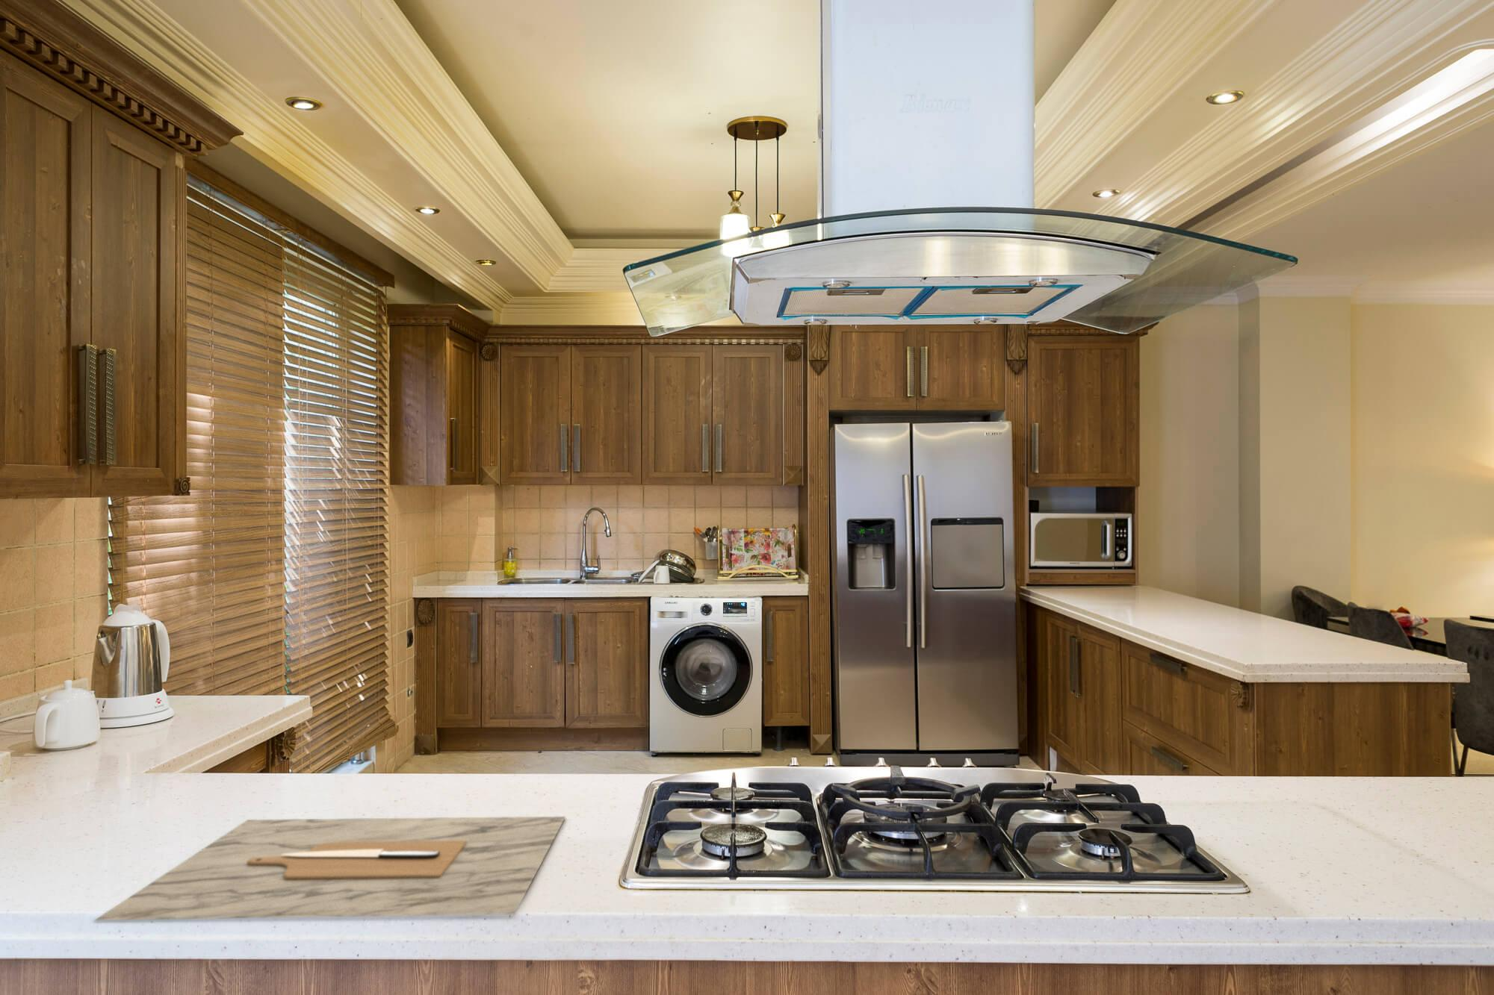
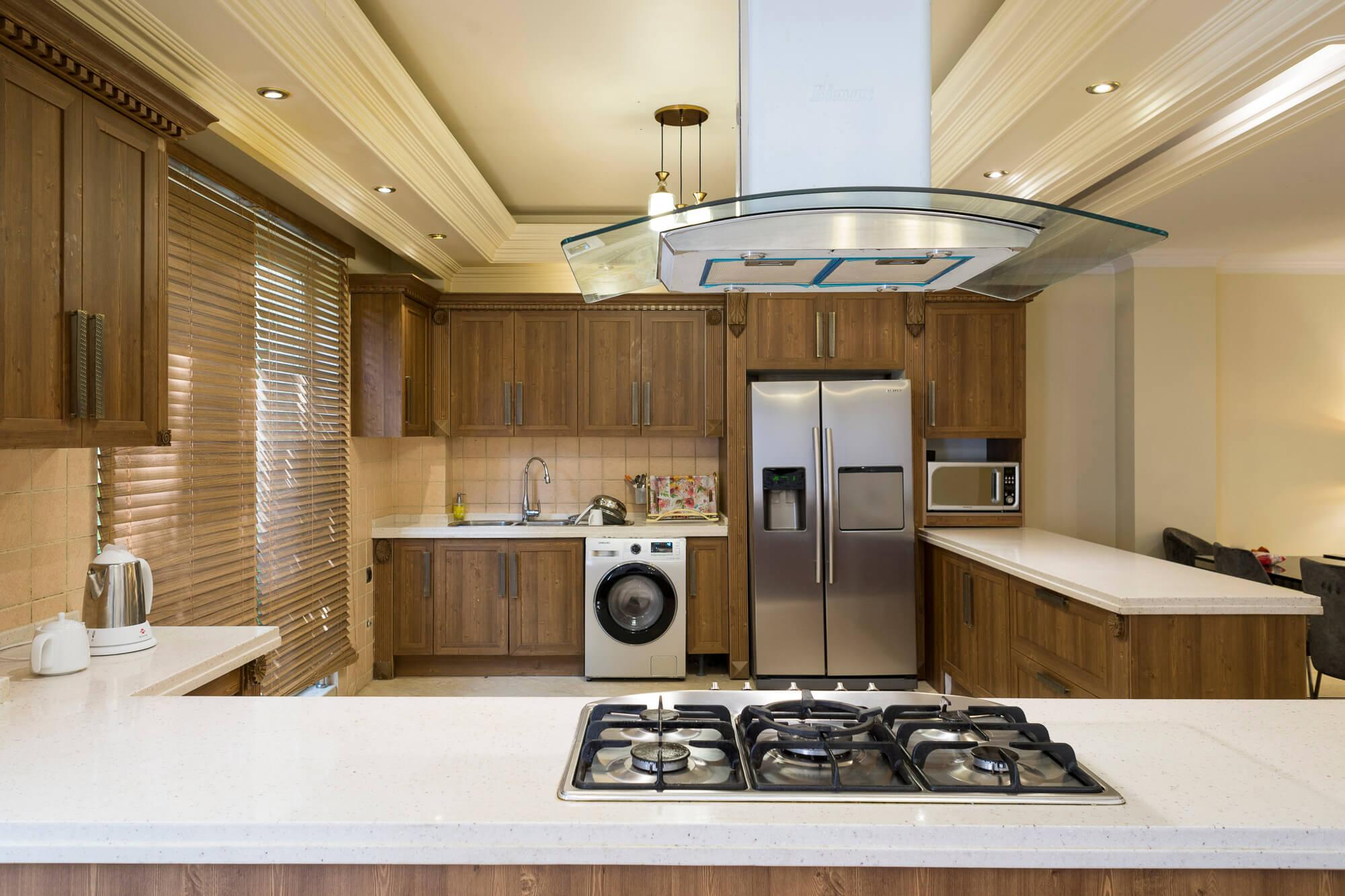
- cutting board (363, 857)
